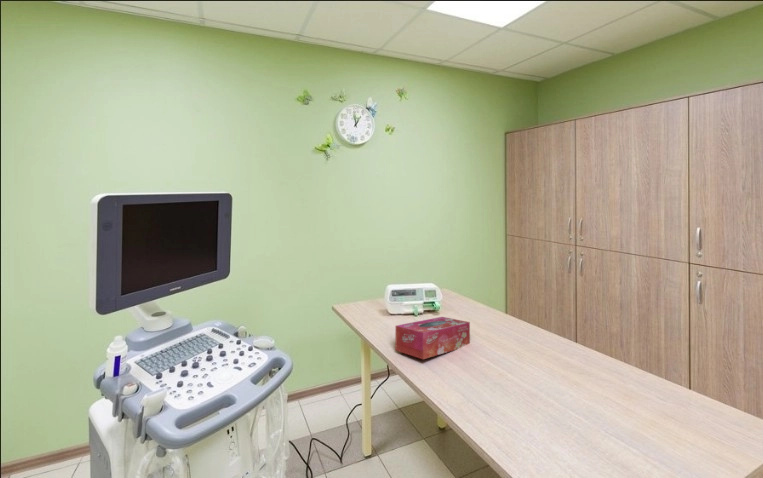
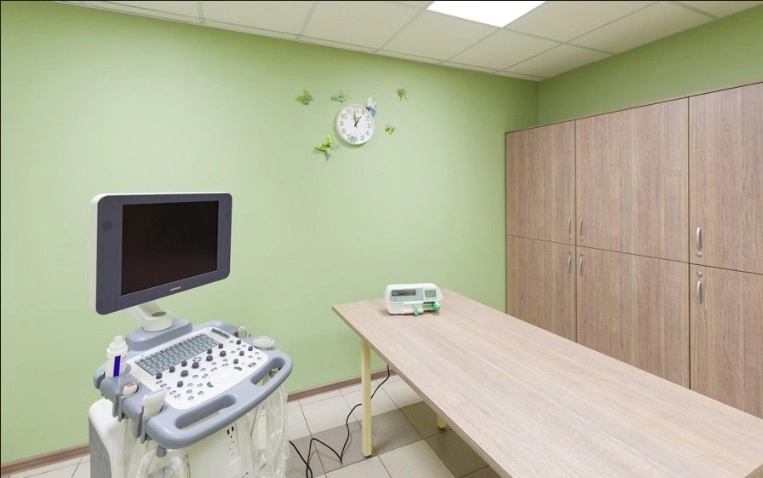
- tissue box (433, 335)
